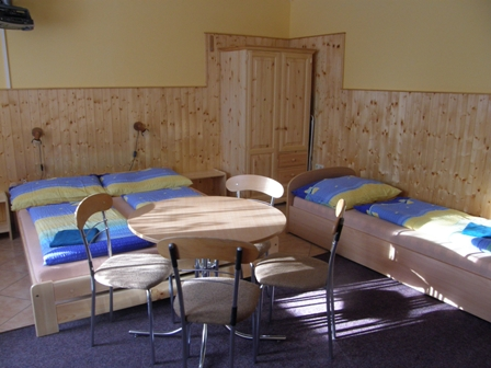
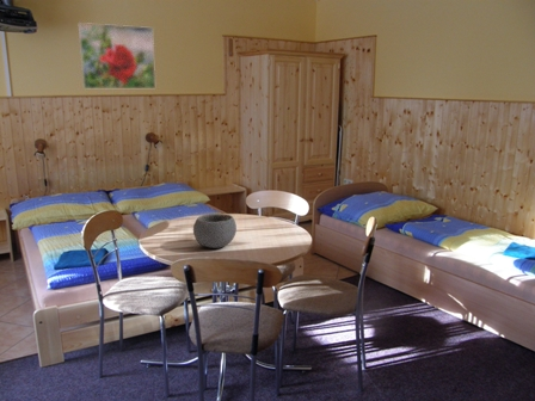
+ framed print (118, 57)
+ bowl (215, 232)
